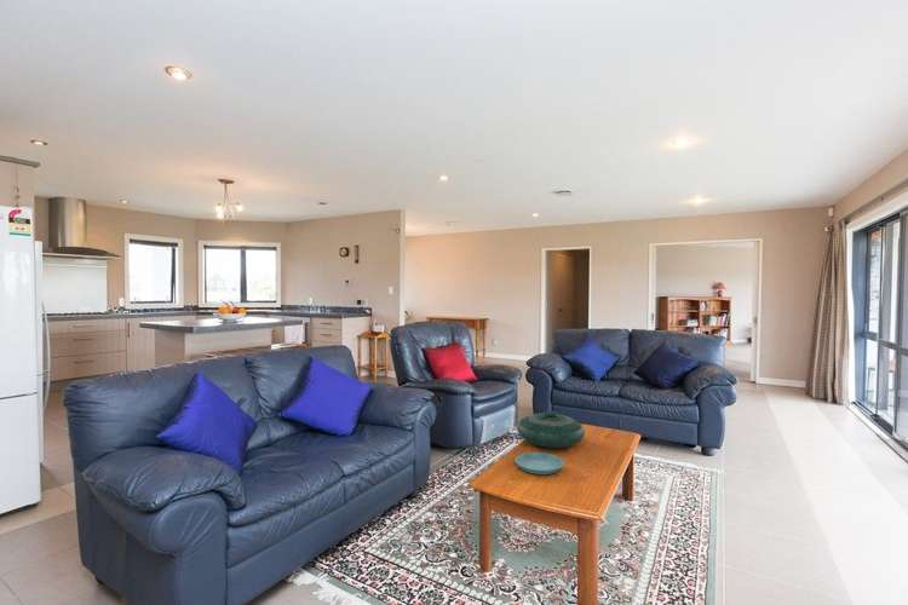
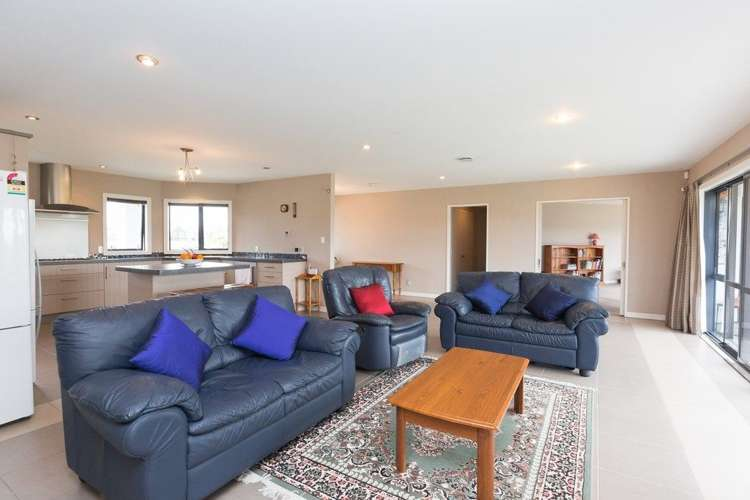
- saucer (539, 463)
- decorative bowl (550, 426)
